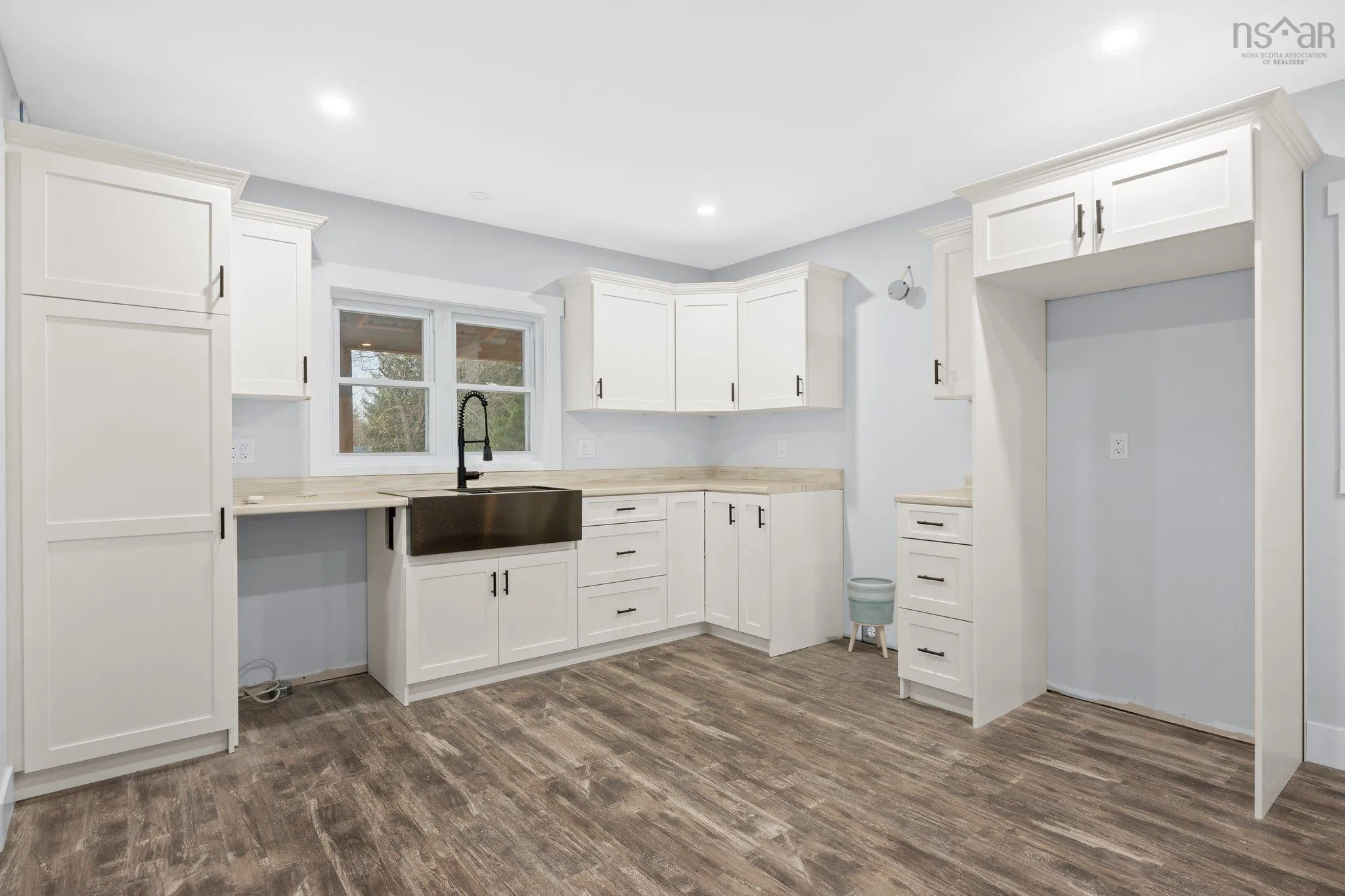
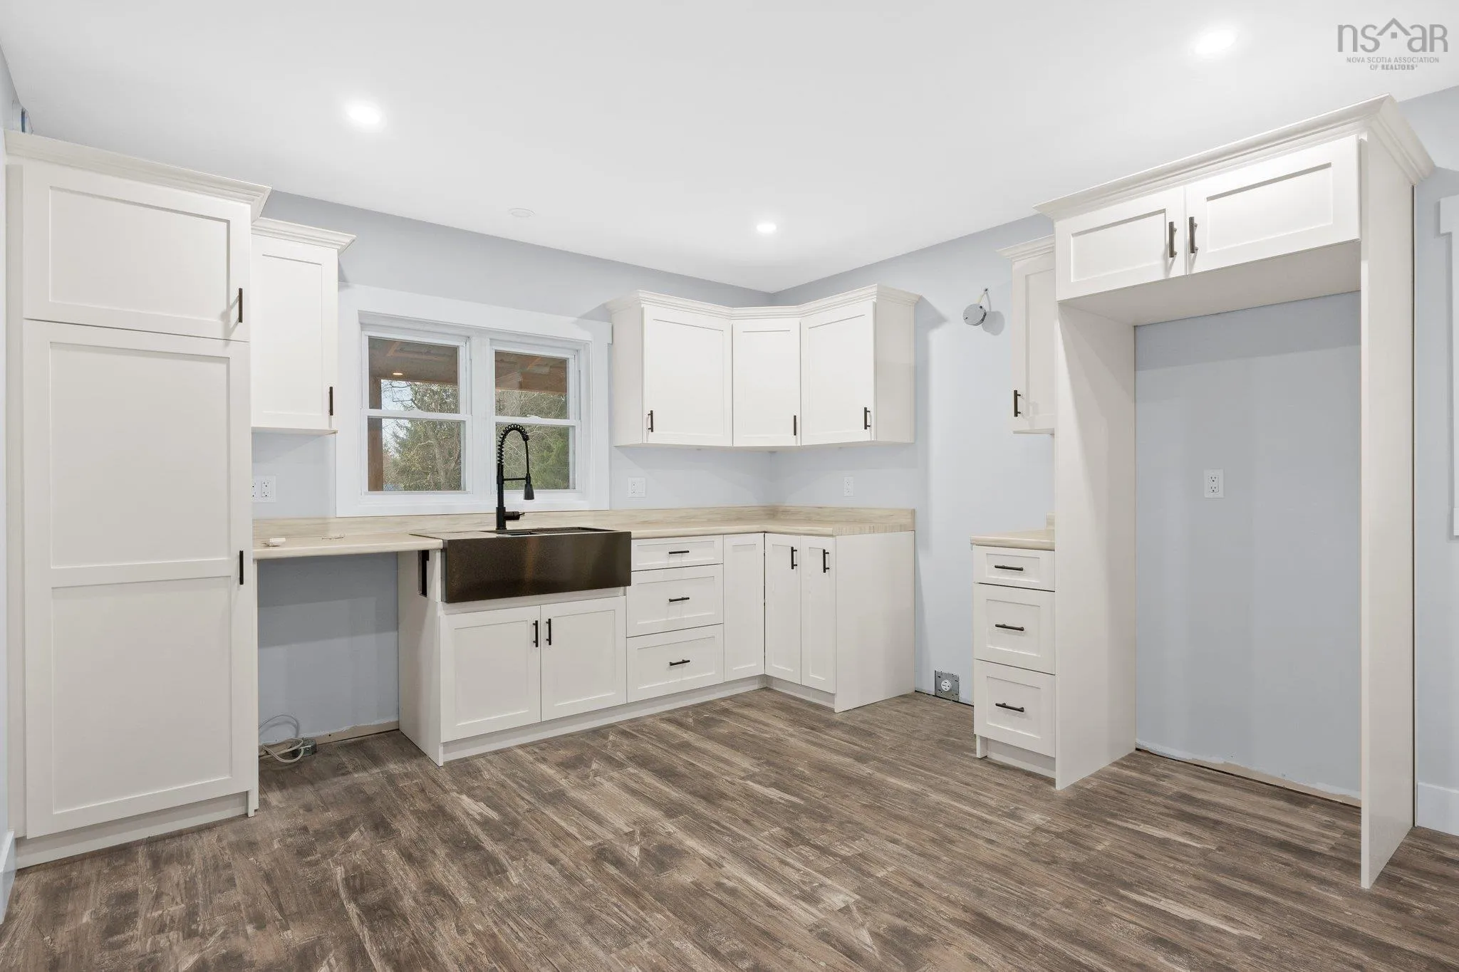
- planter (871, 616)
